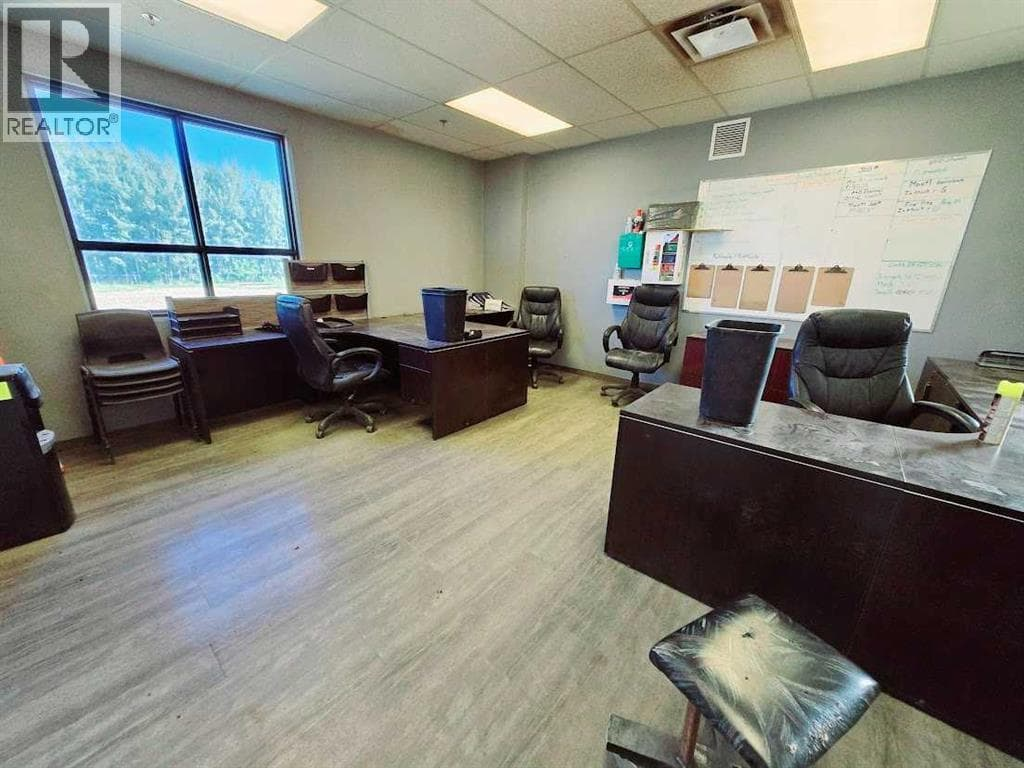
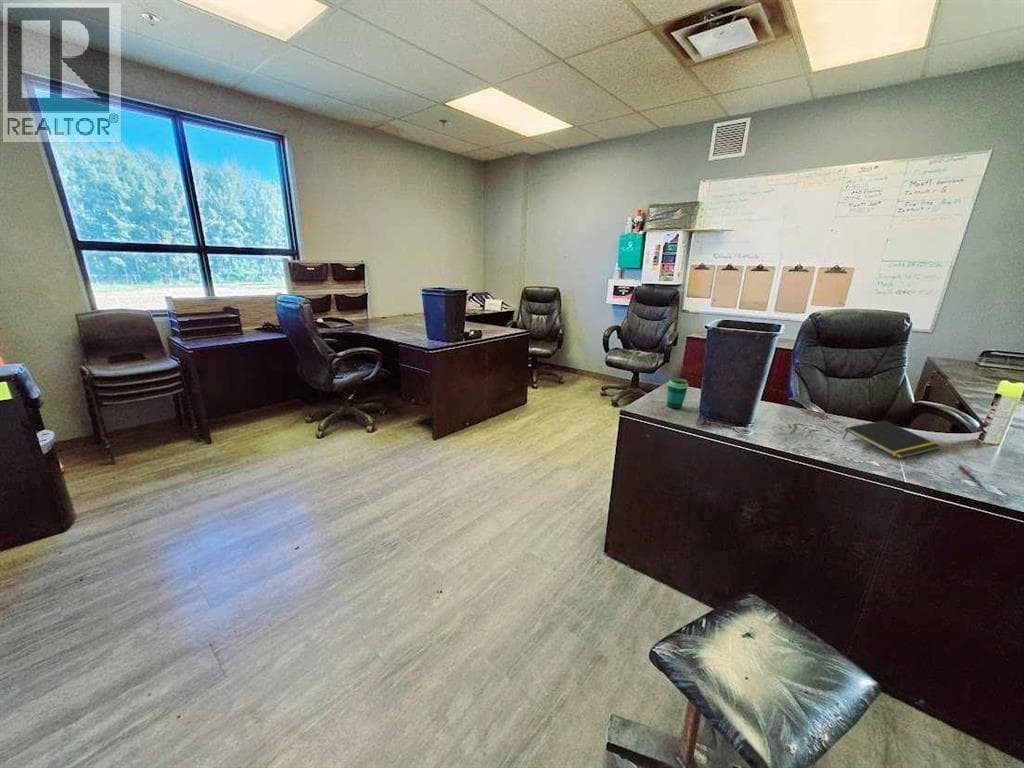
+ cup (676, 393)
+ notepad (891, 438)
+ pen (971, 476)
